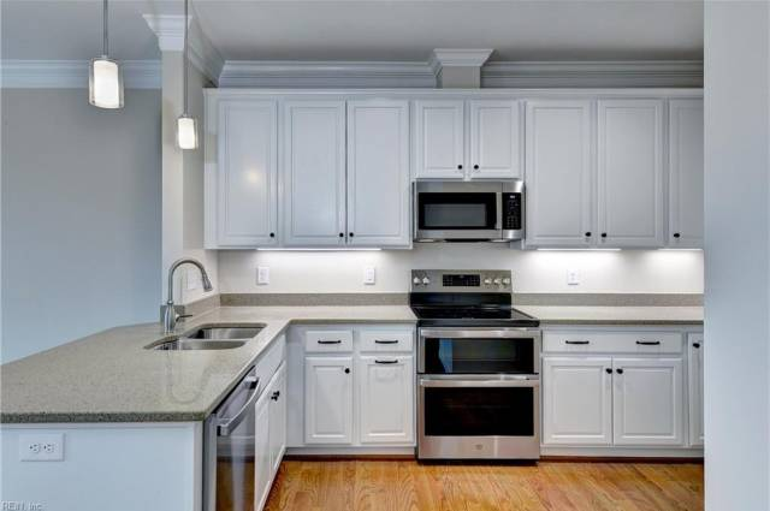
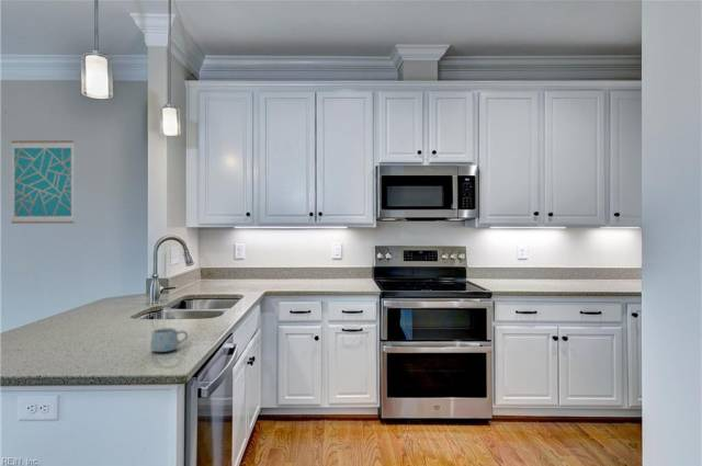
+ wall art (43, 182)
+ mug (169, 340)
